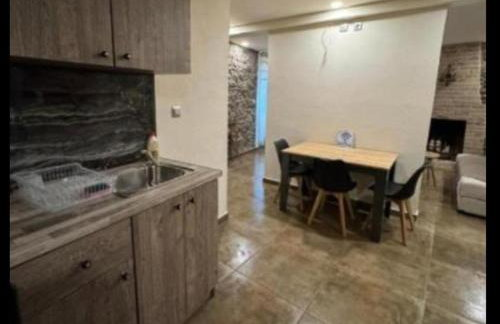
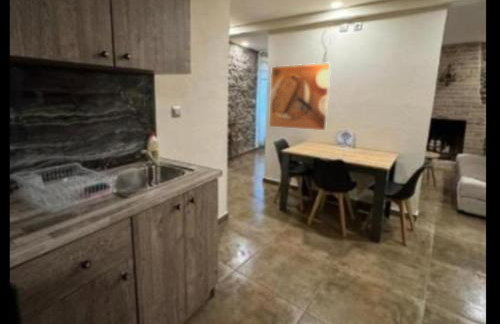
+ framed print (297, 97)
